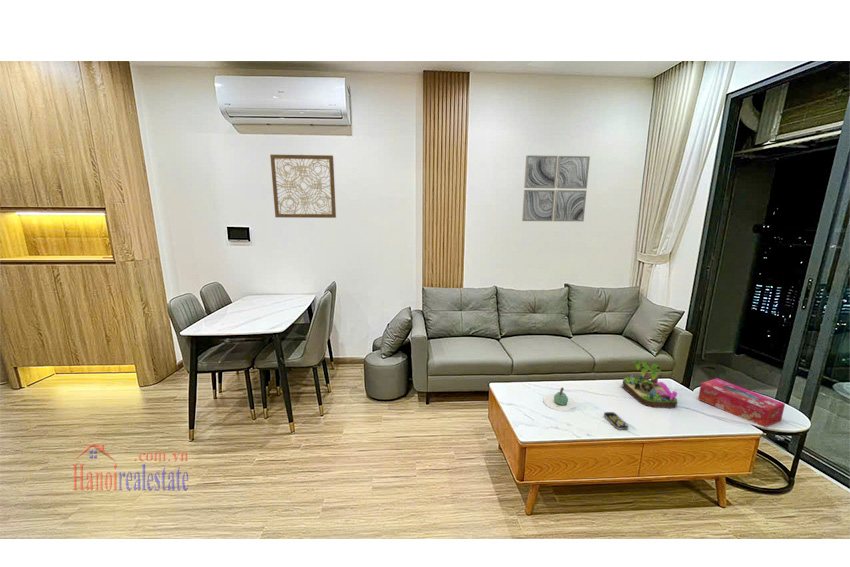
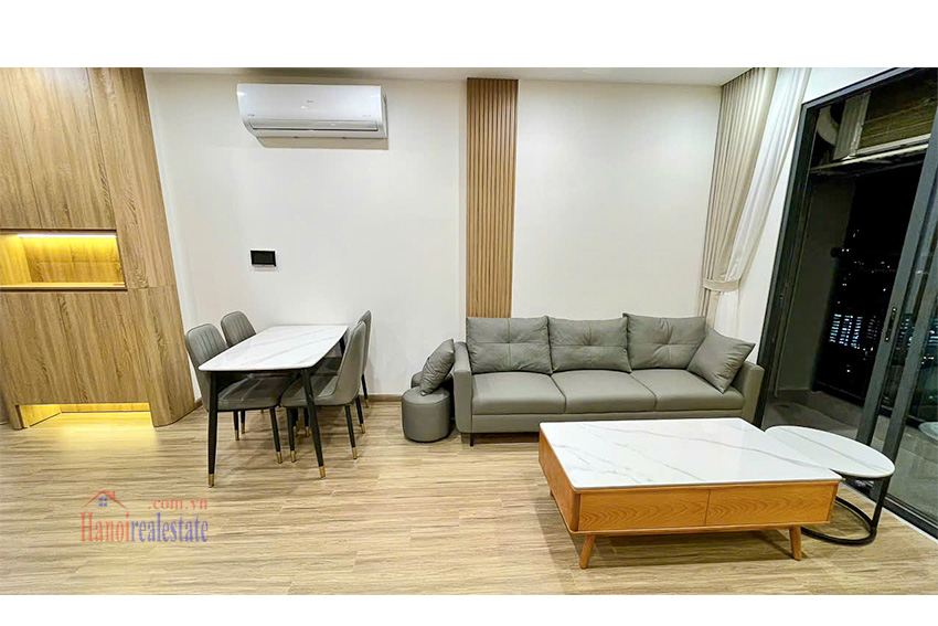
- tissue box (738, 401)
- wall art (556, 188)
- plant (647, 378)
- teapot (561, 395)
- remote control (615, 420)
- wall art (301, 187)
